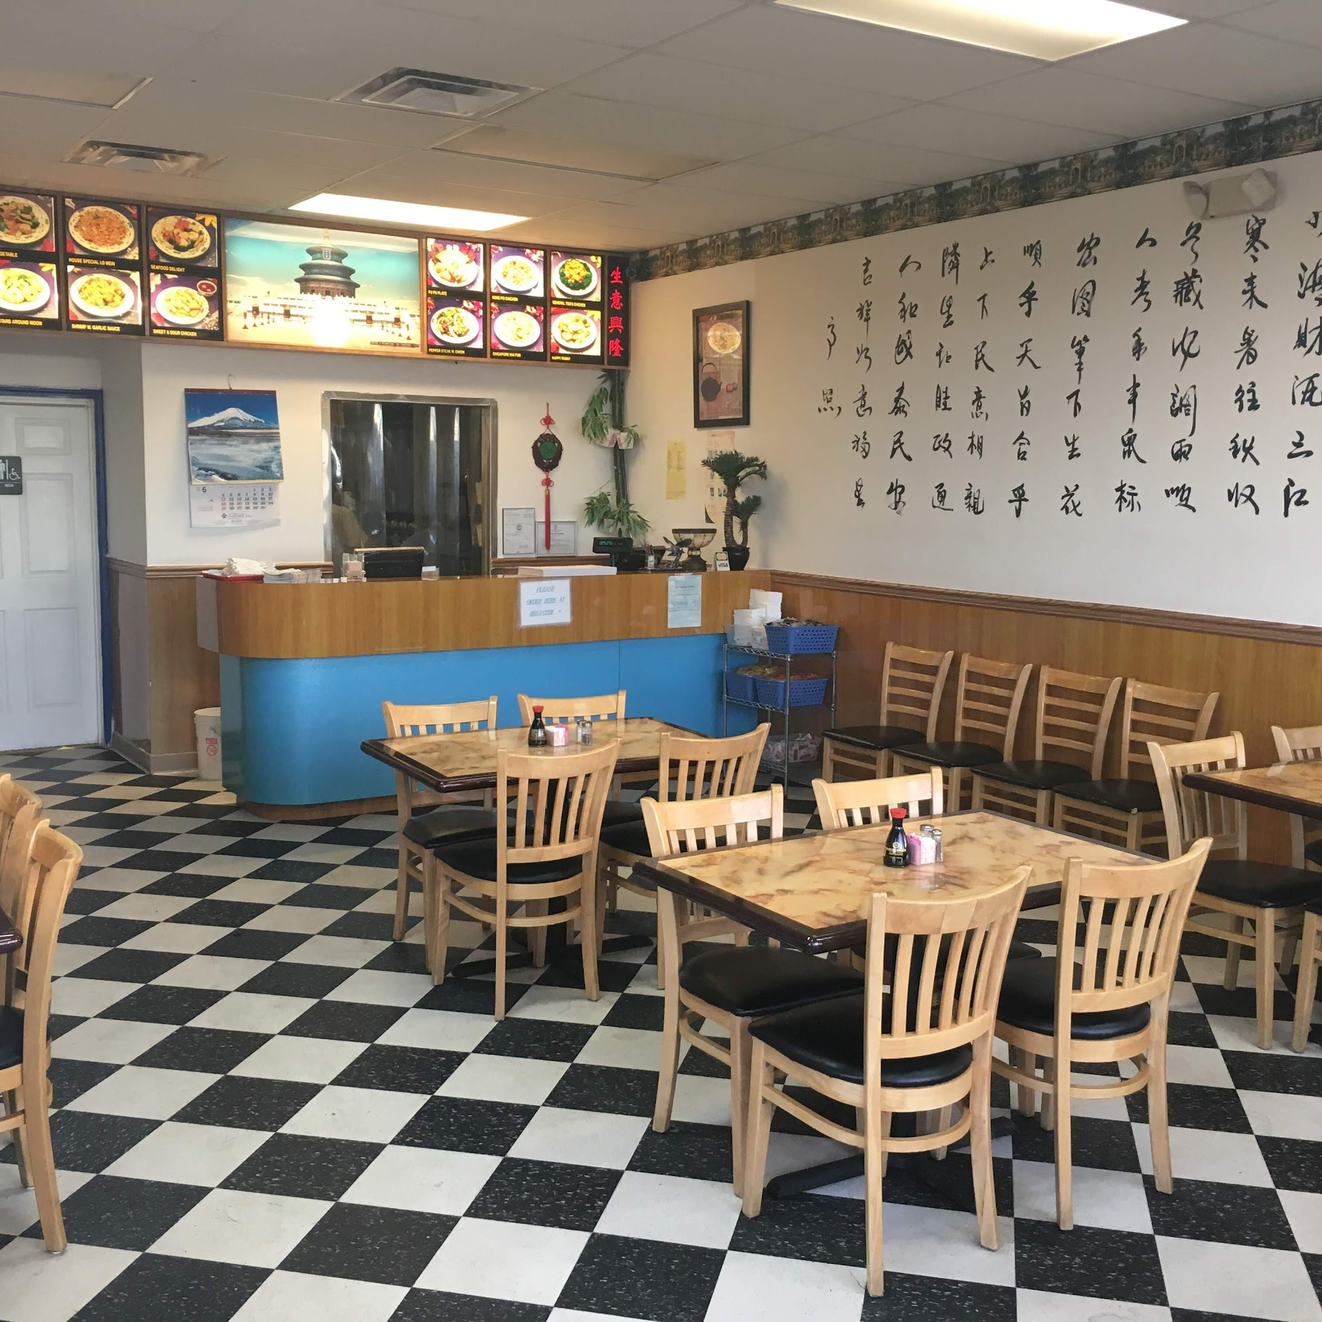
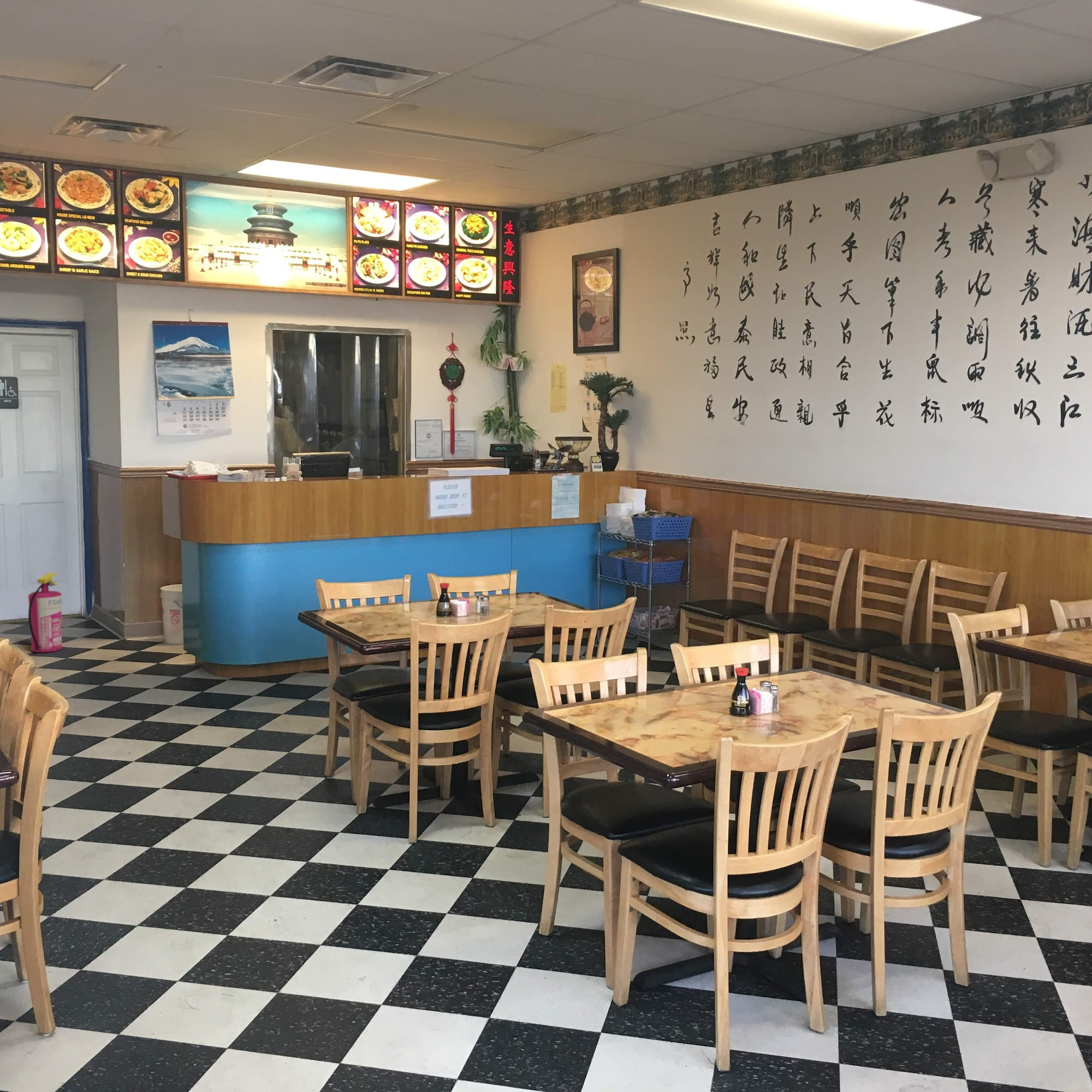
+ fire extinguisher (44, 612)
